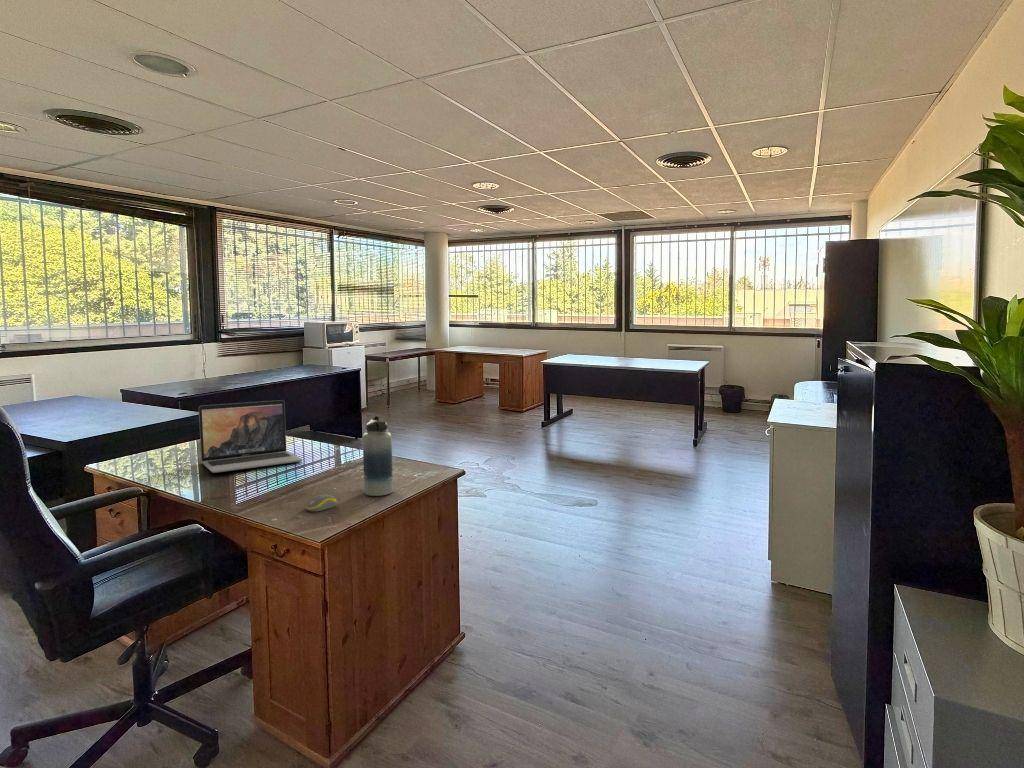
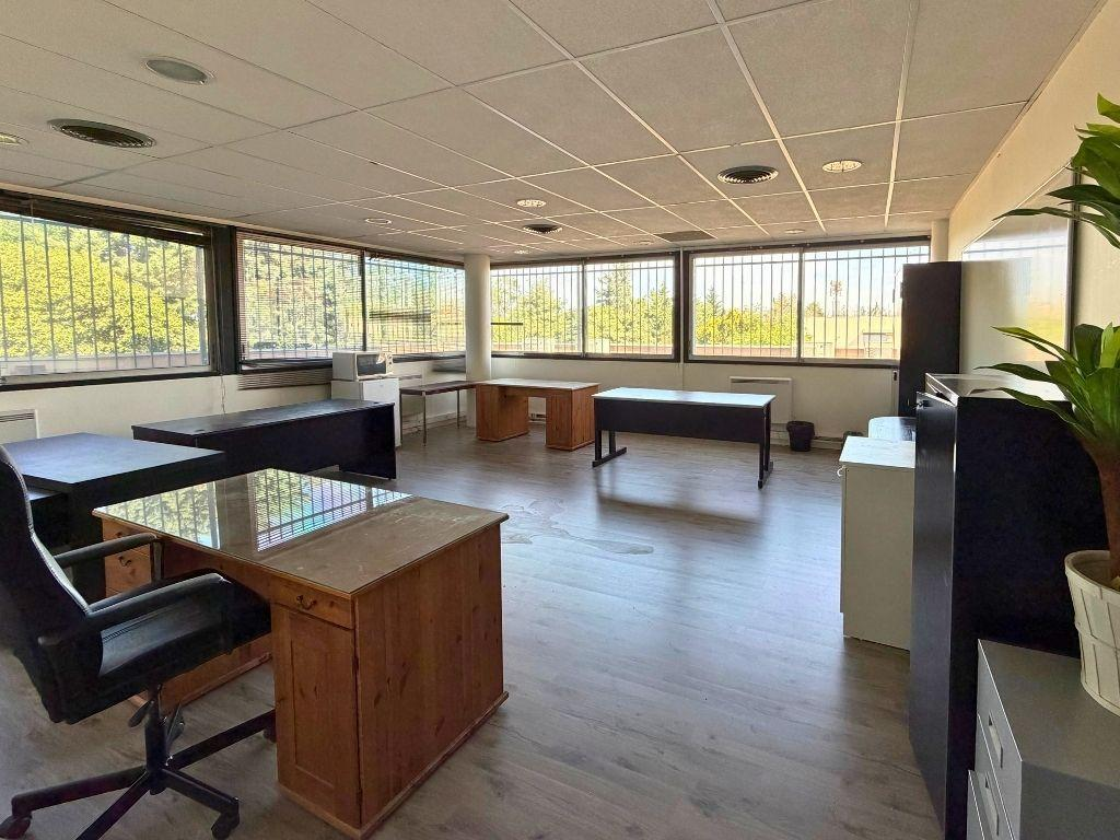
- laptop (251, 434)
- computer mouse (321, 501)
- water bottle (377, 455)
